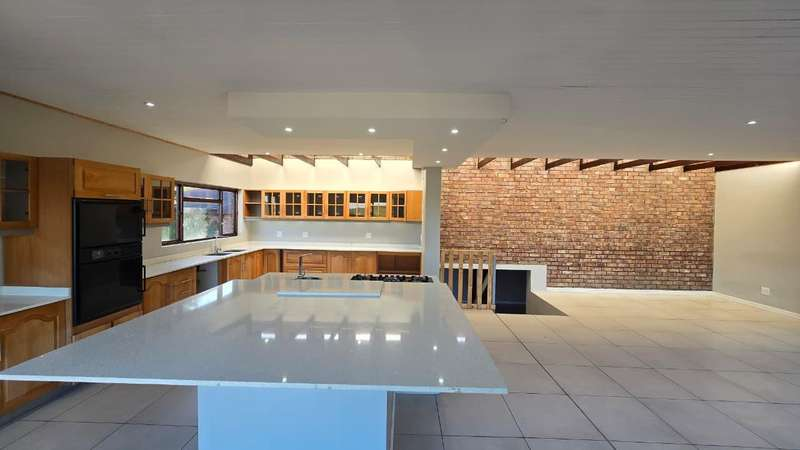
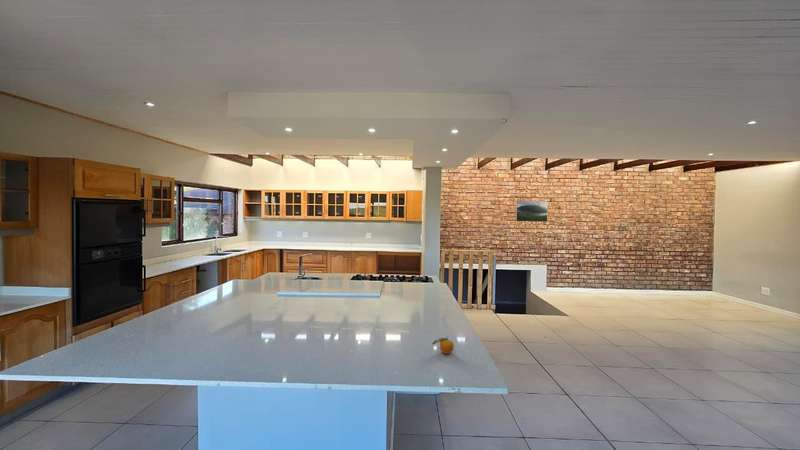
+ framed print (531, 211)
+ fruit (442, 343)
